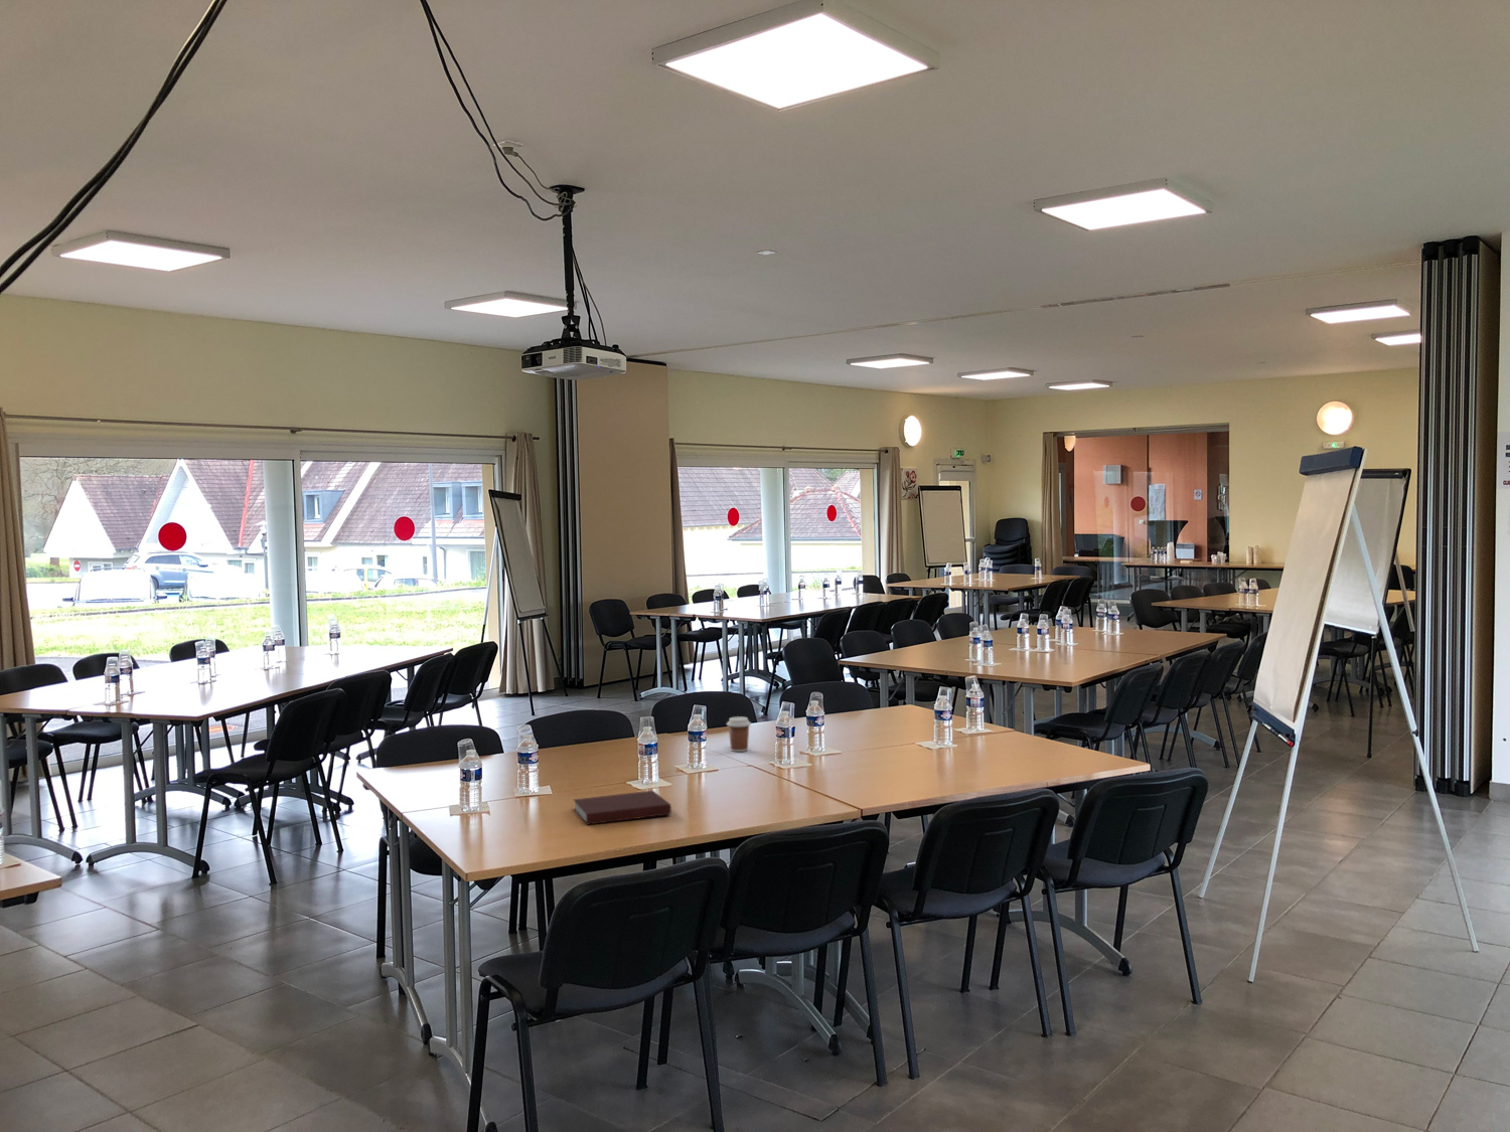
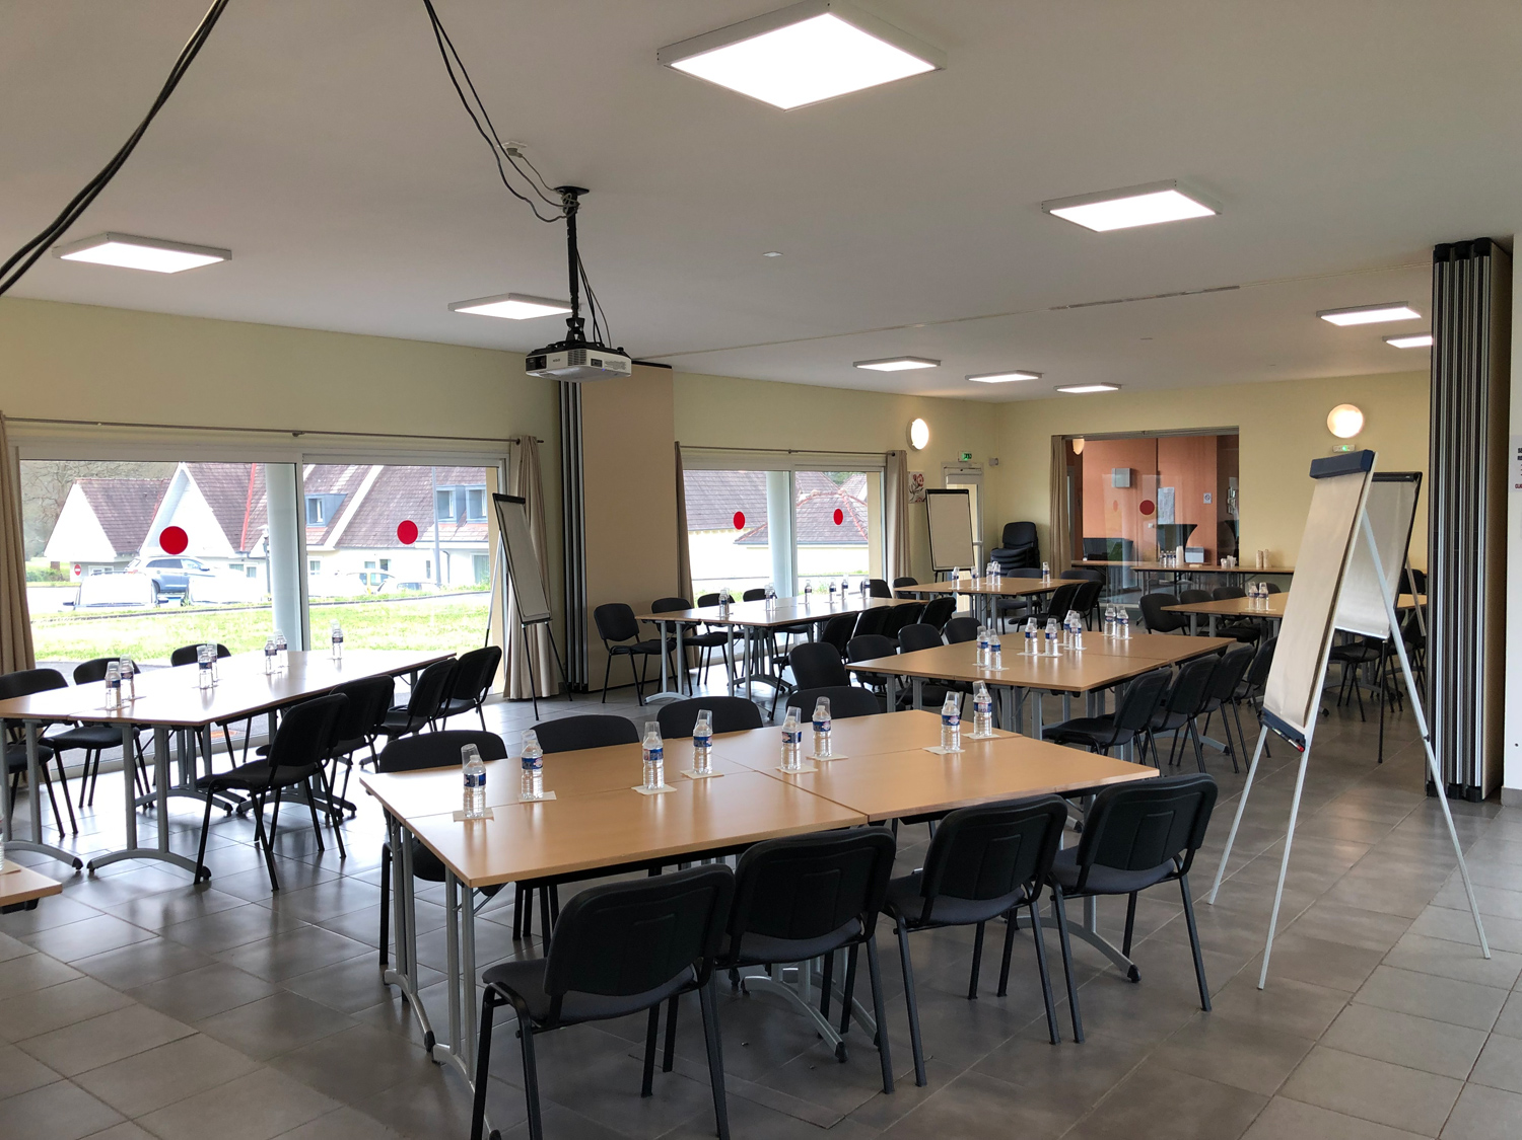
- coffee cup (738, 734)
- notebook (621, 807)
